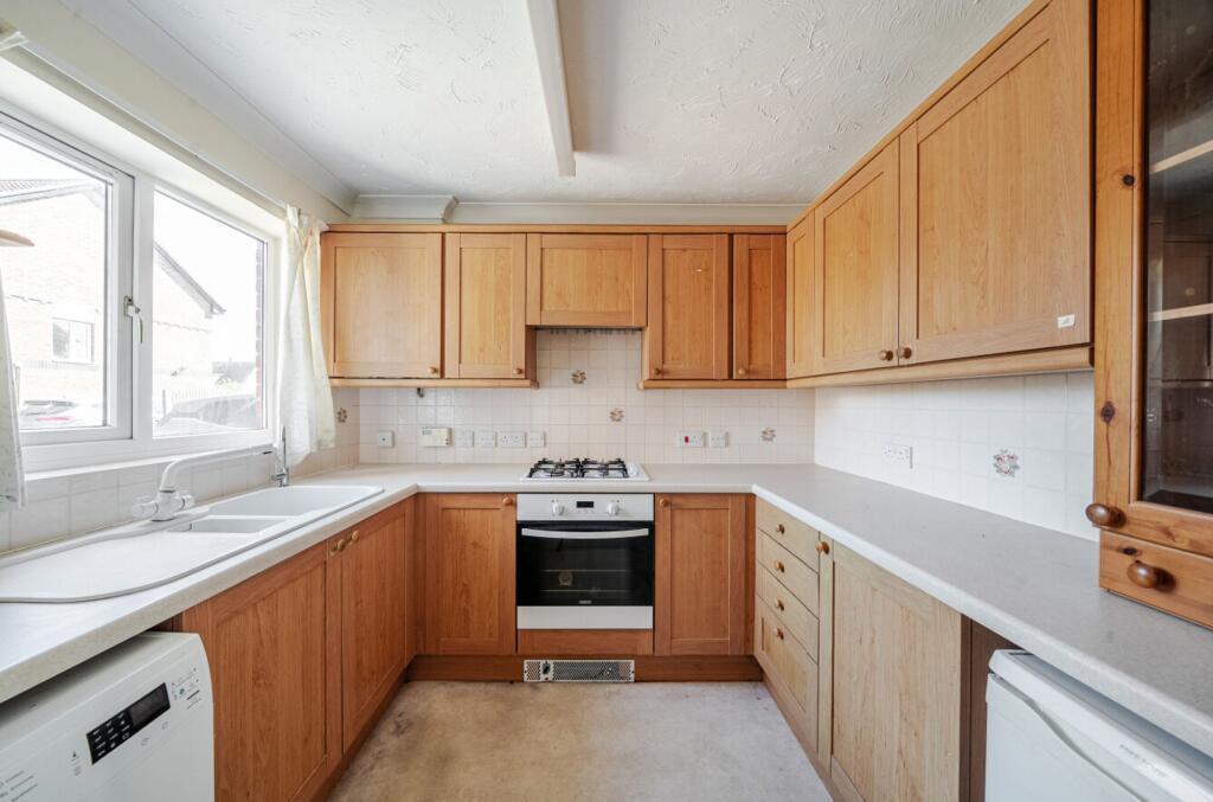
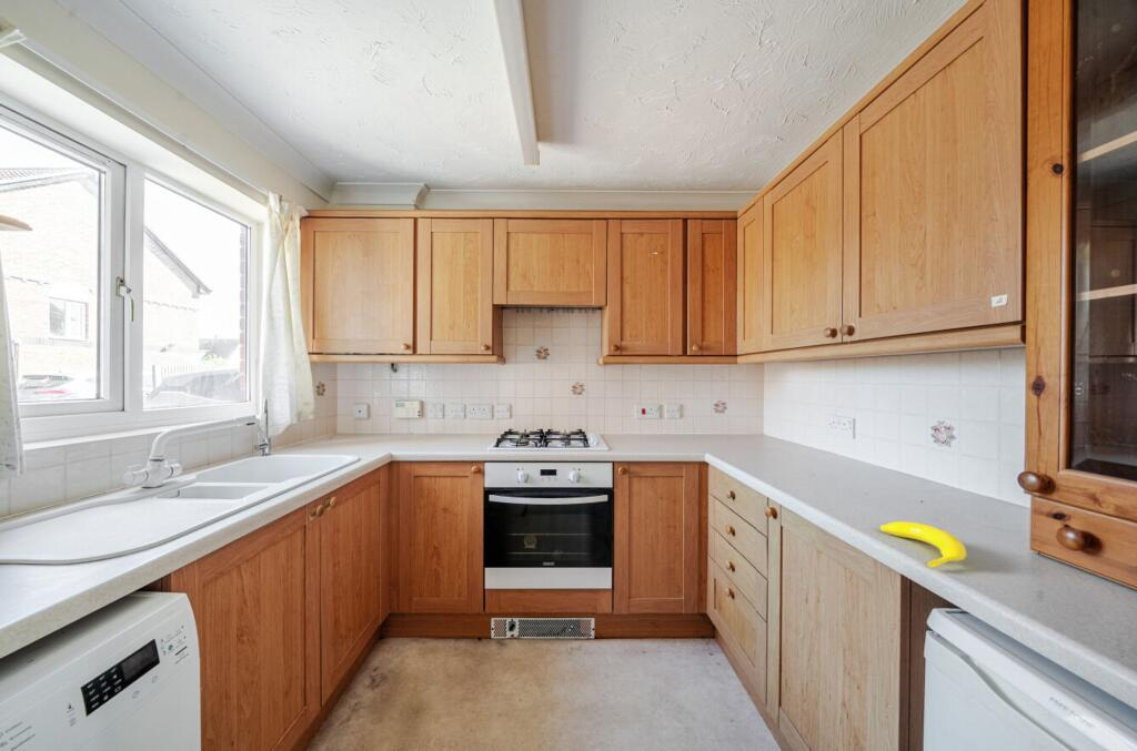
+ banana (926, 540)
